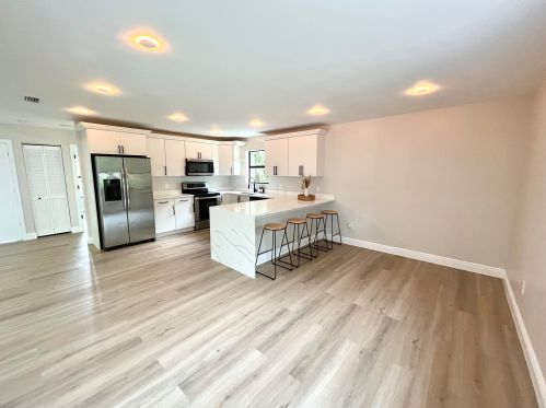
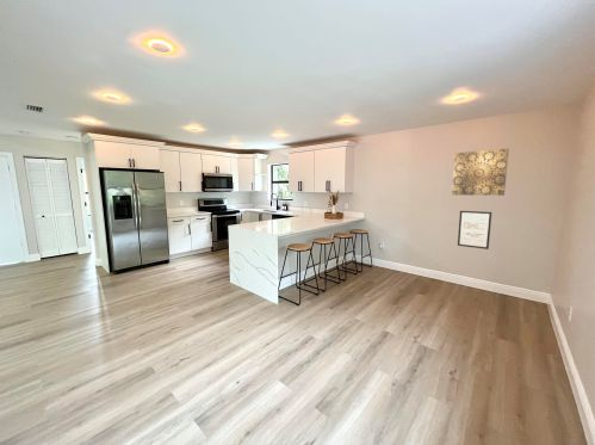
+ wall art (473, 229)
+ wall art (478, 173)
